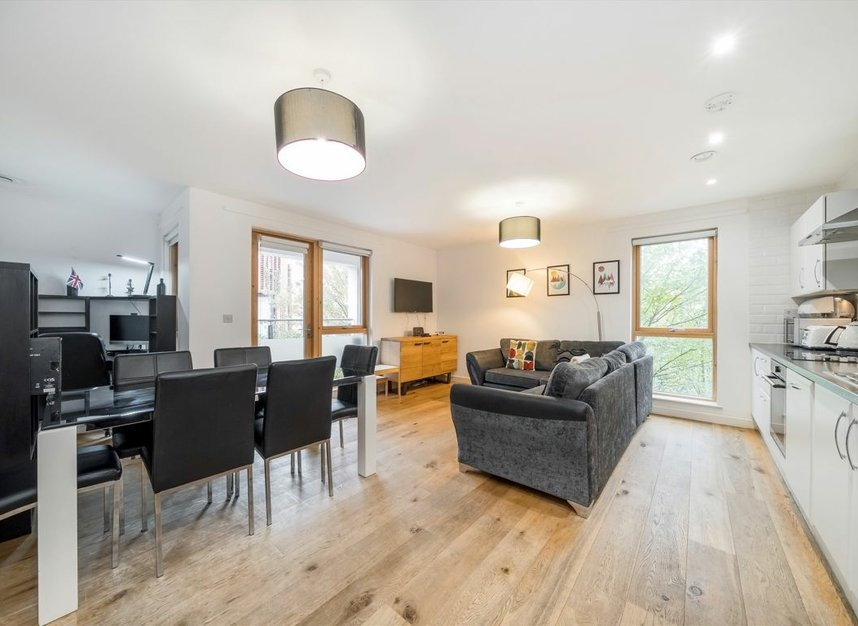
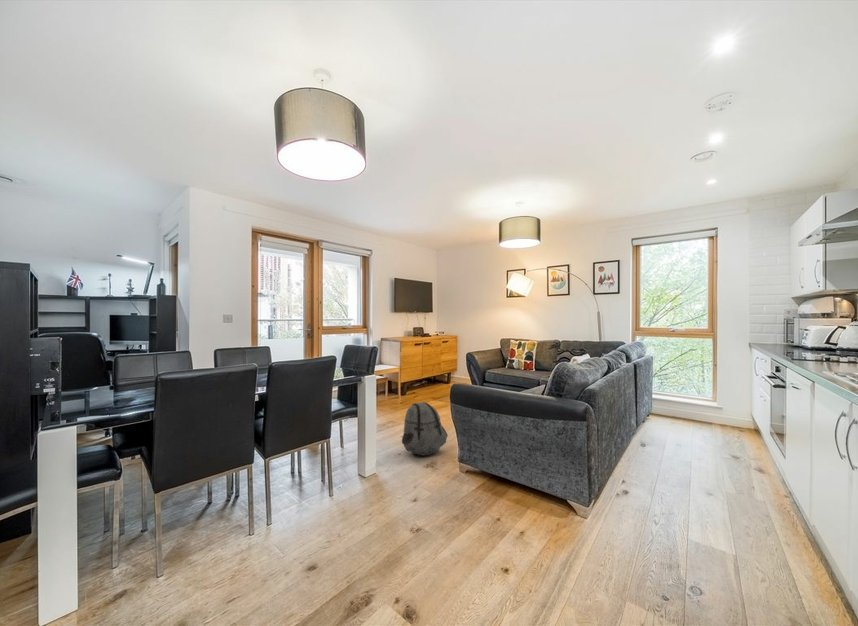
+ backpack (424, 428)
